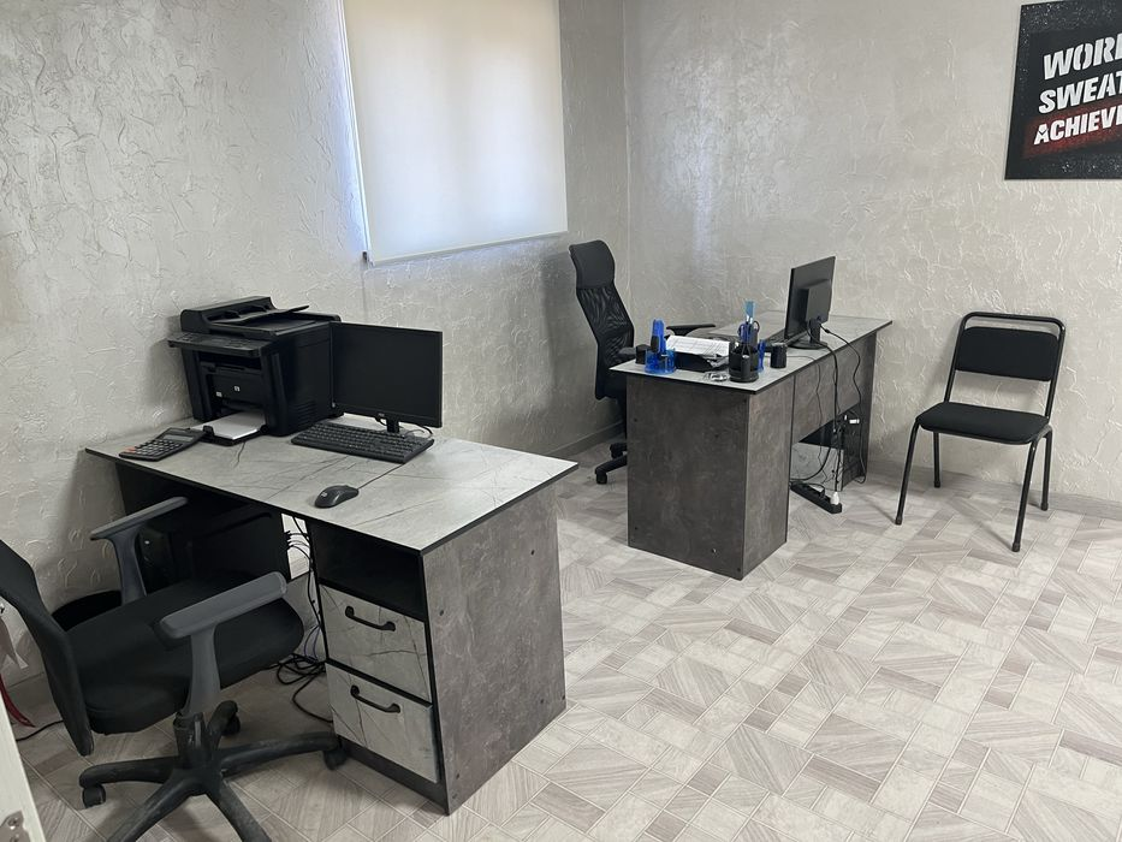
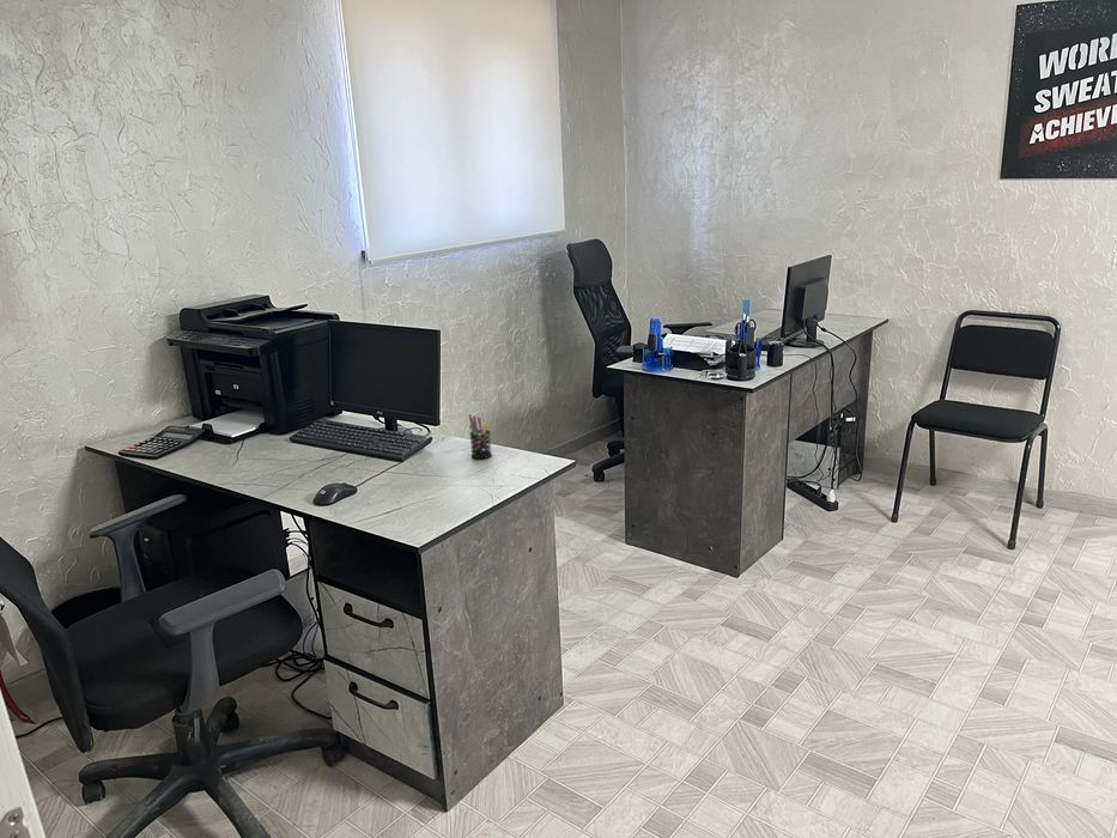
+ pen holder (478, 436)
